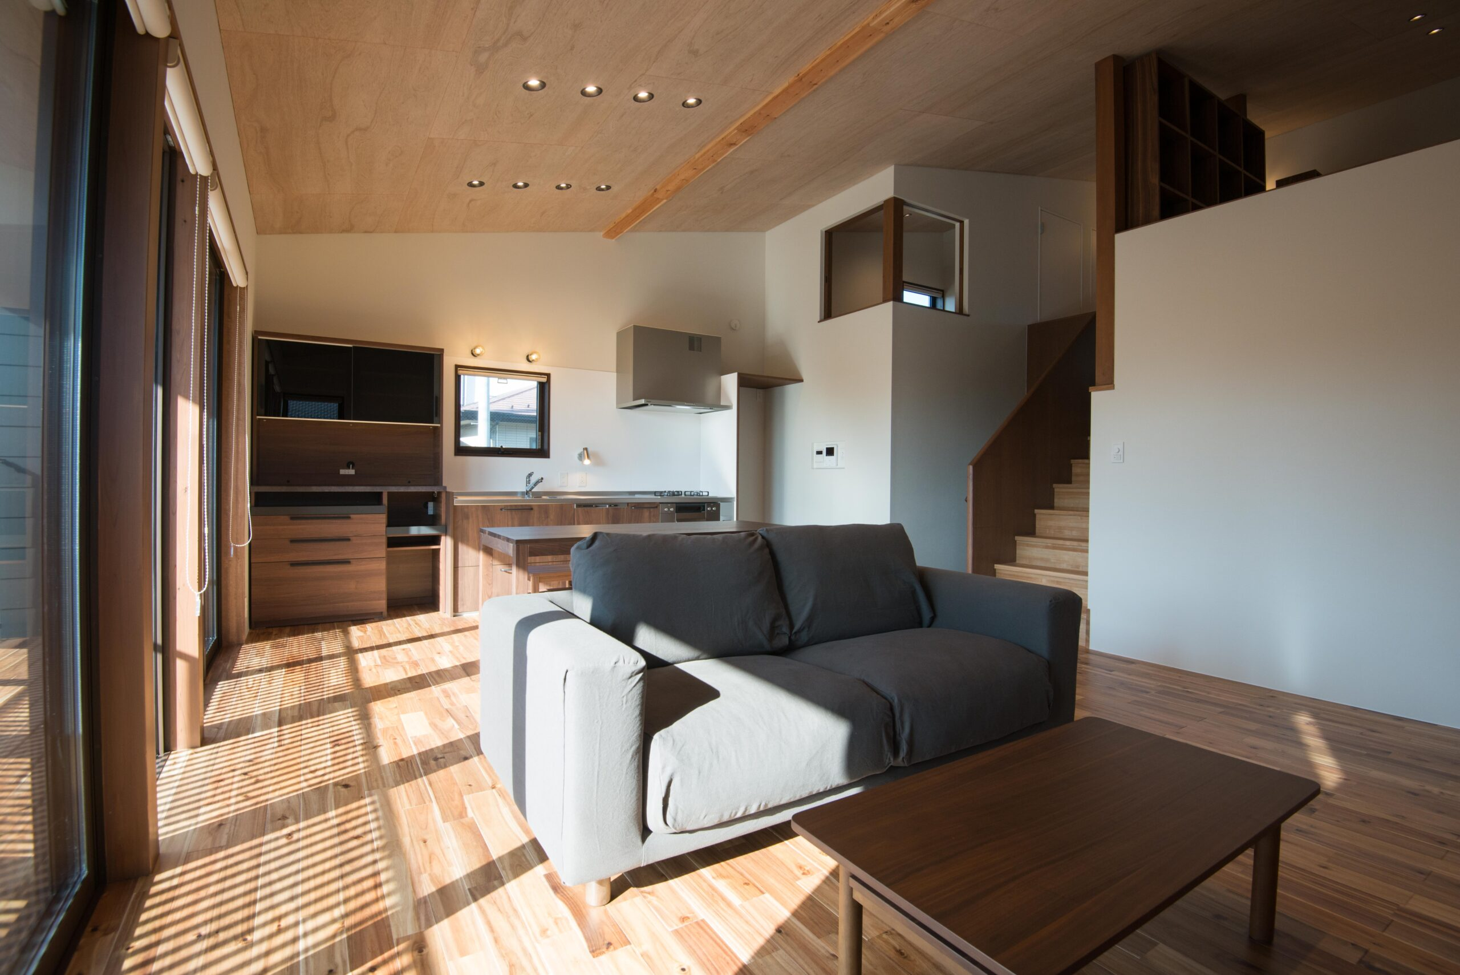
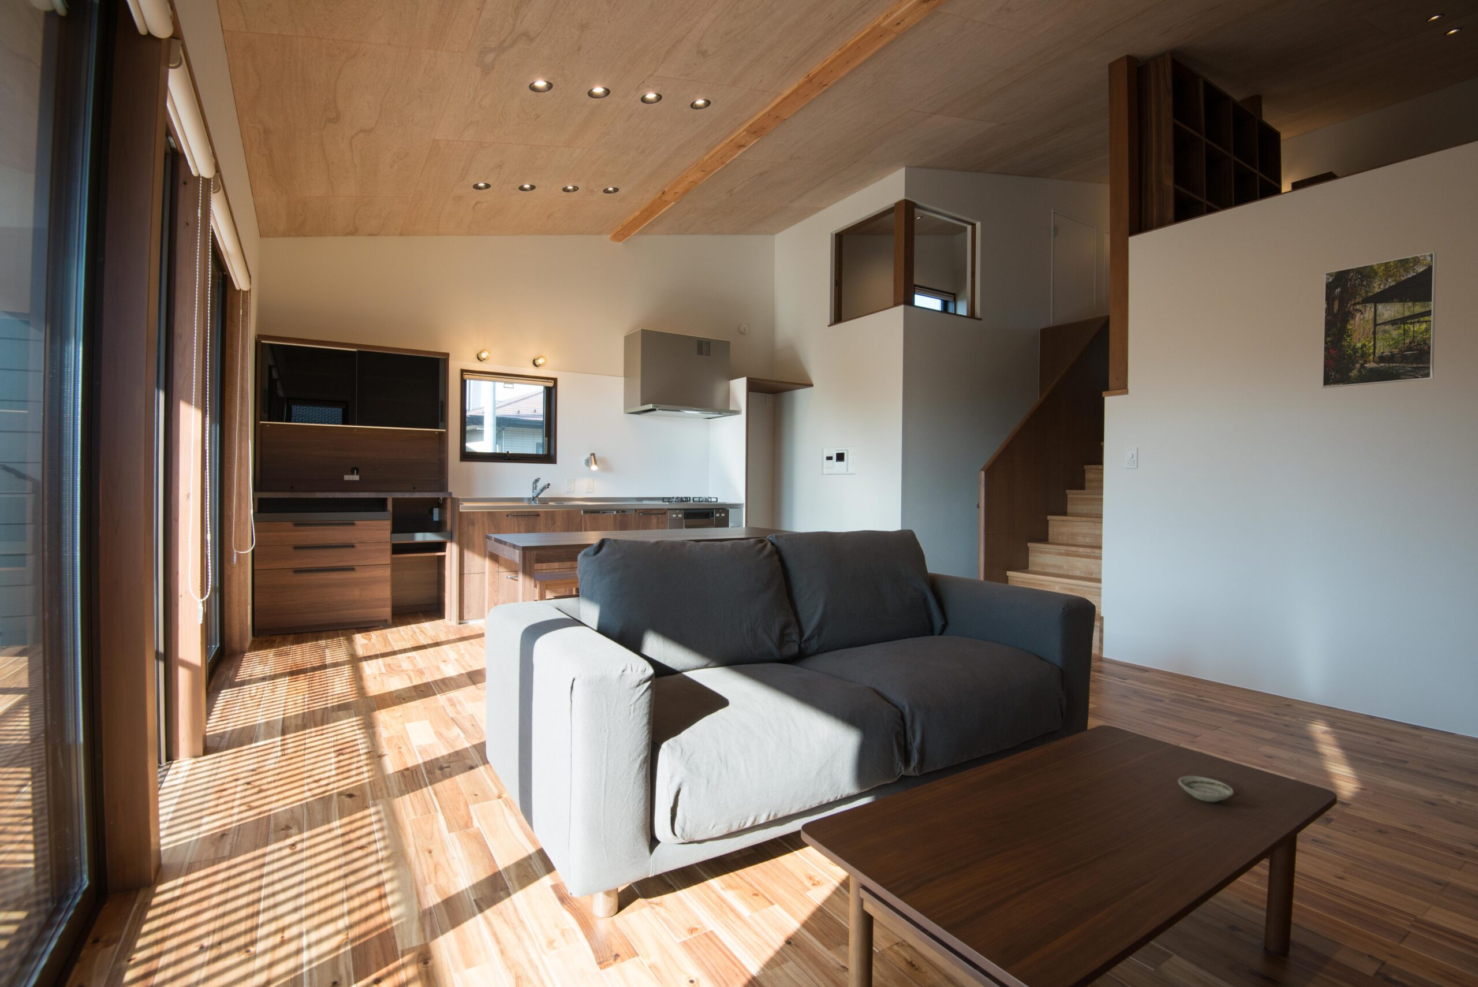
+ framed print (1377, 324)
+ saucer (1205, 791)
